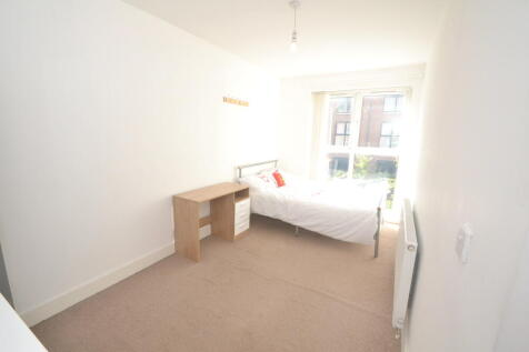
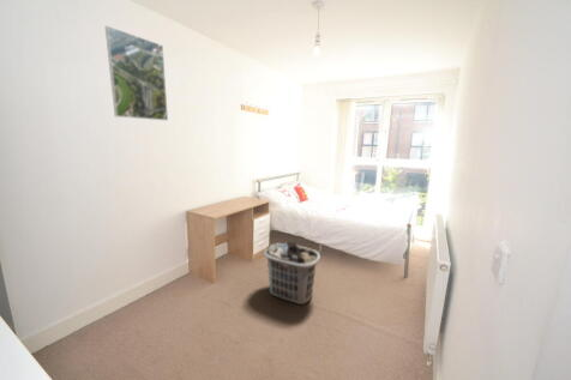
+ clothes hamper (291, 269)
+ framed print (139, 78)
